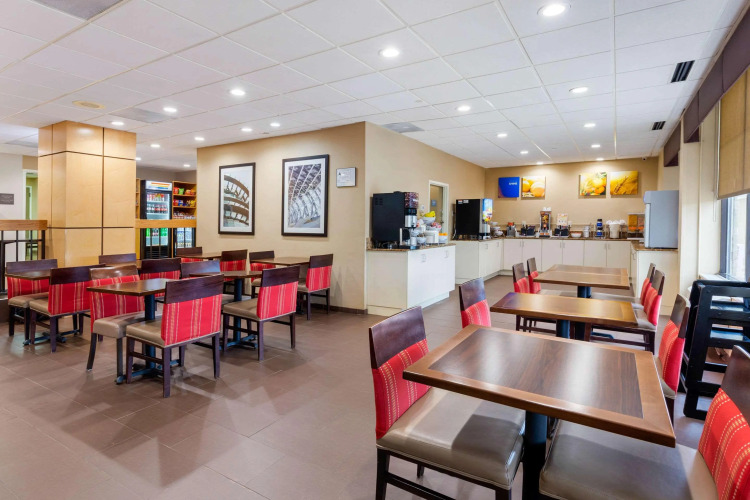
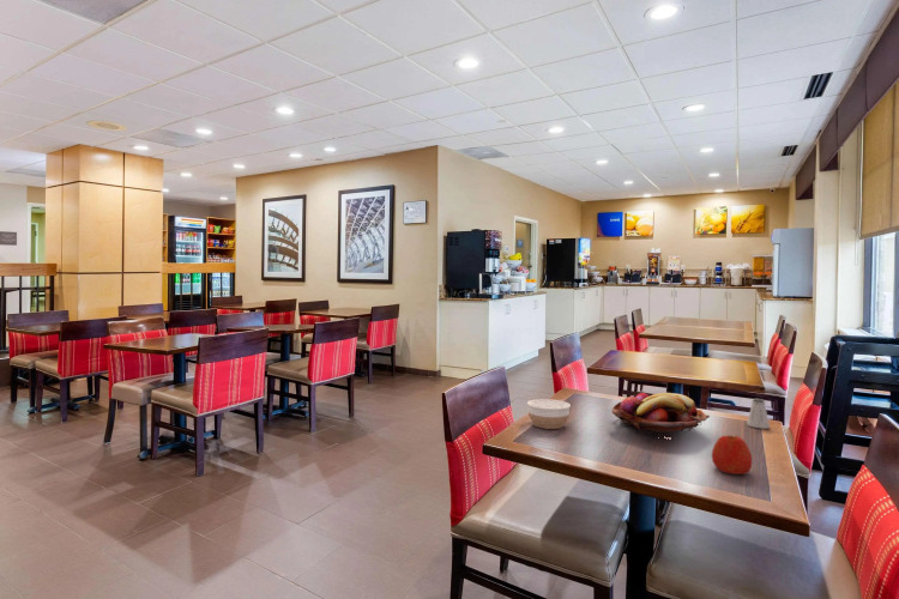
+ fruit basket (657, 410)
+ saltshaker (758, 412)
+ bowl (548, 413)
+ apple (731, 453)
